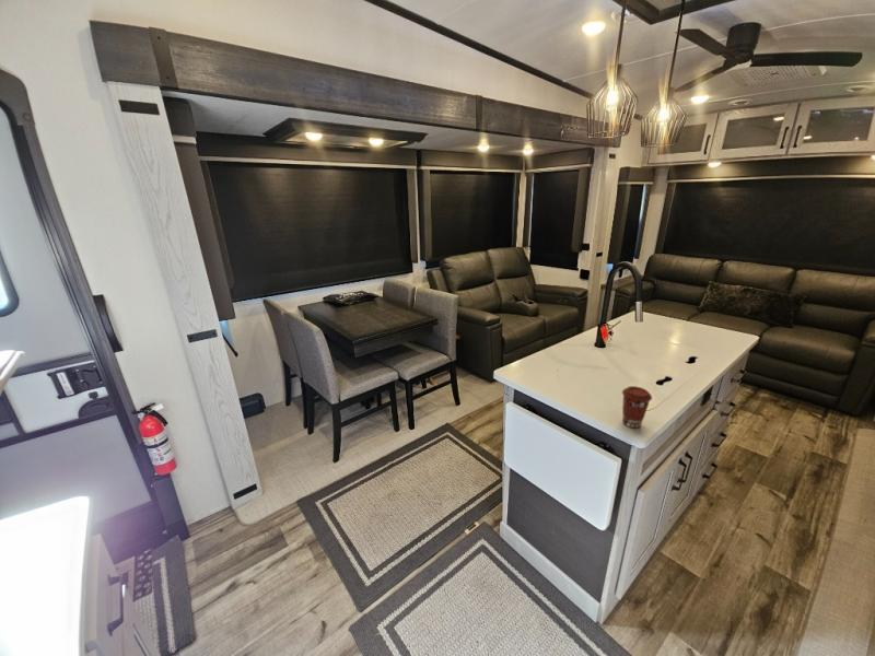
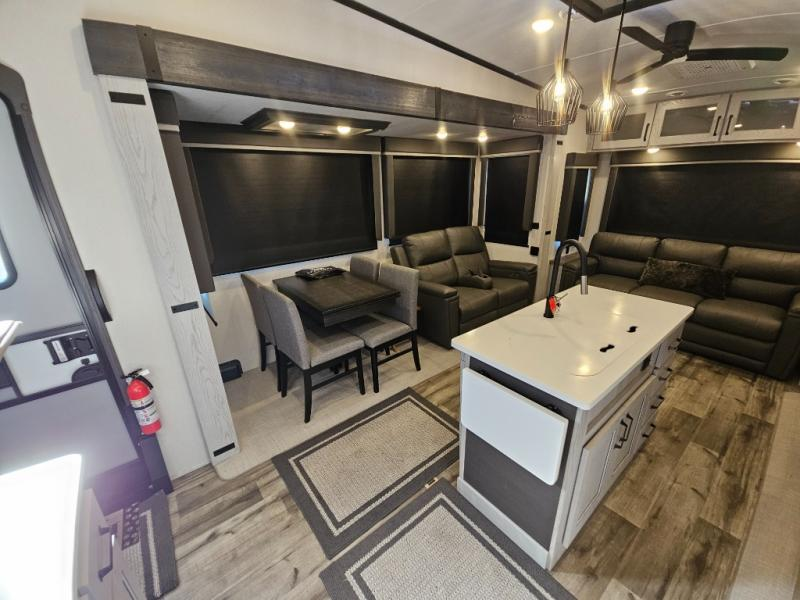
- coffee cup (634, 407)
